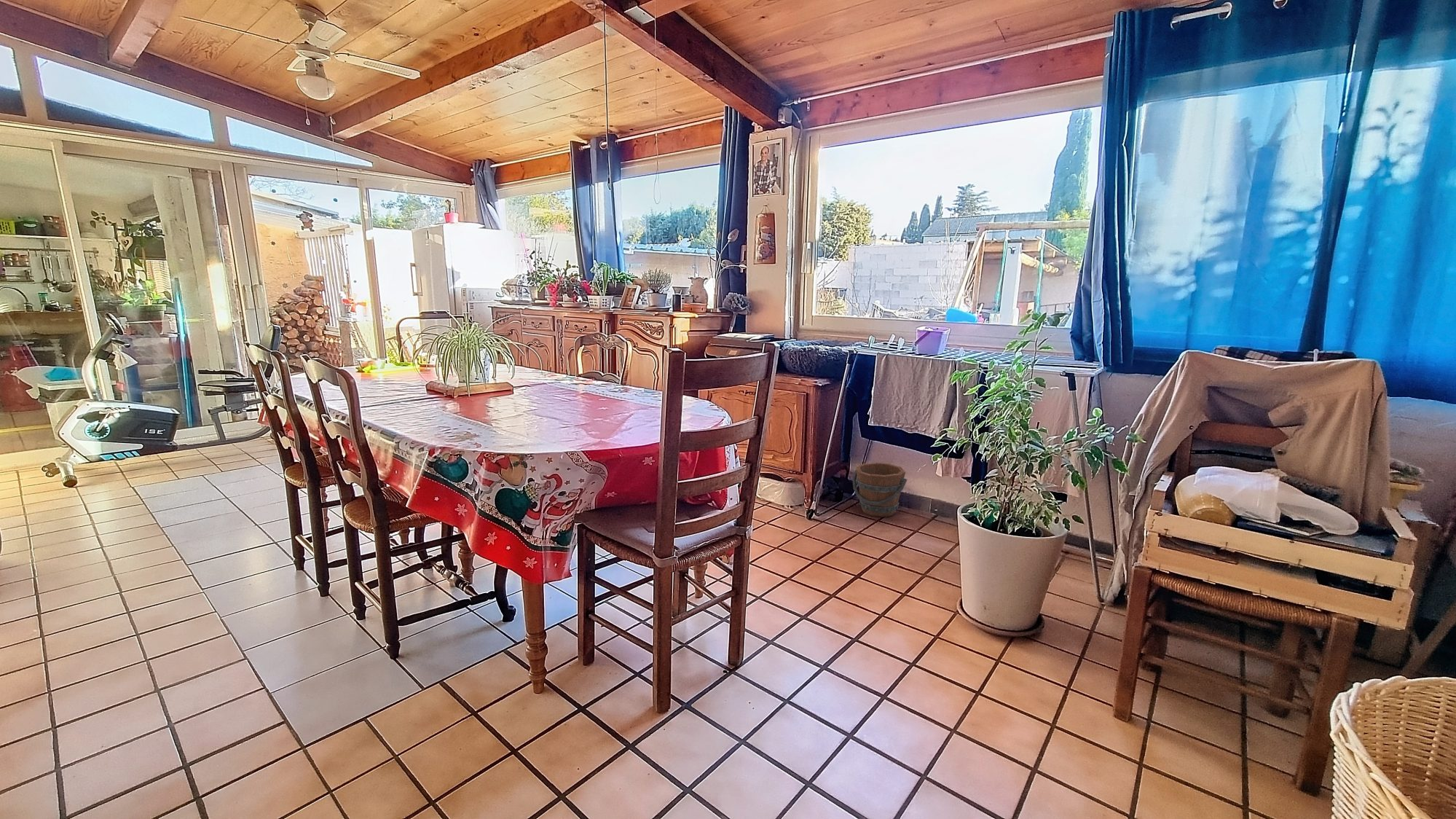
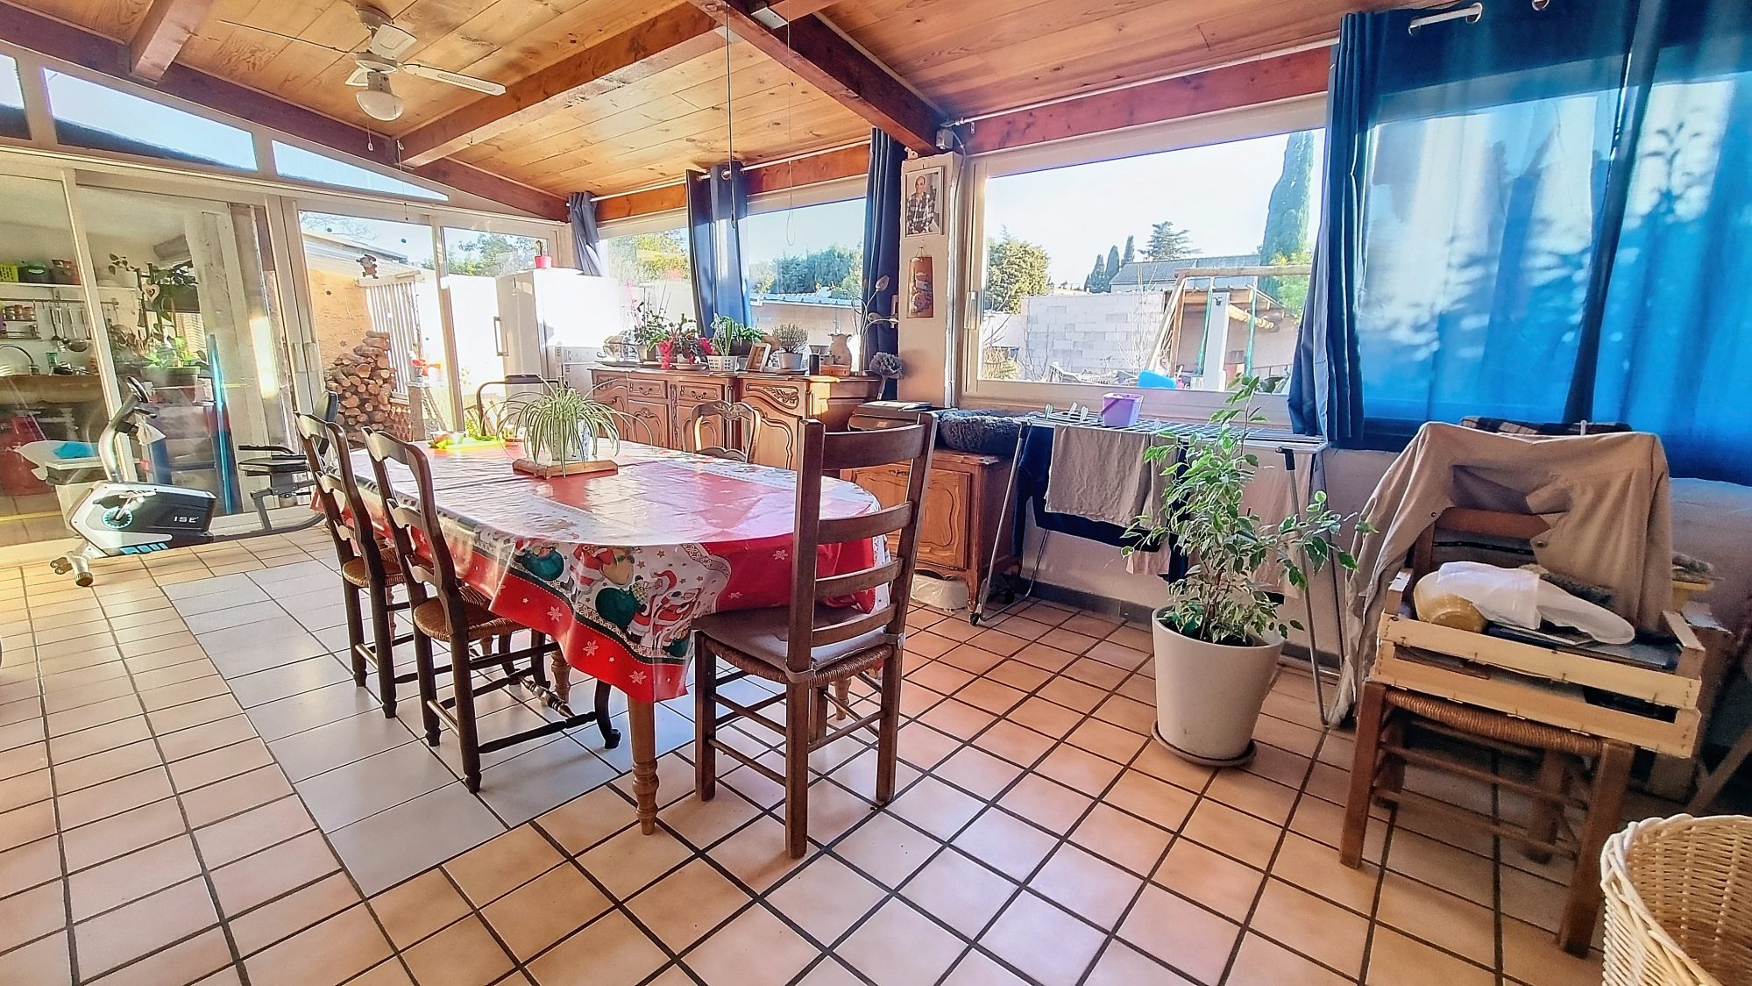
- bucket (879, 490)
